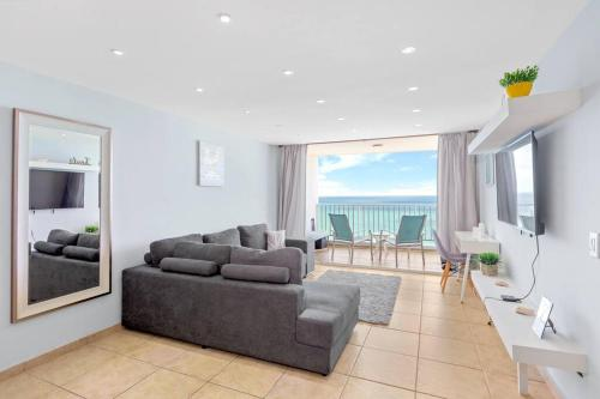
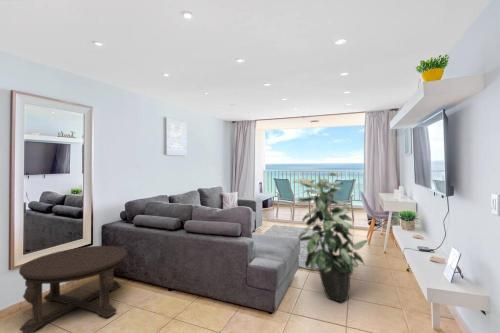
+ indoor plant (328, 234)
+ coffee table (78, 279)
